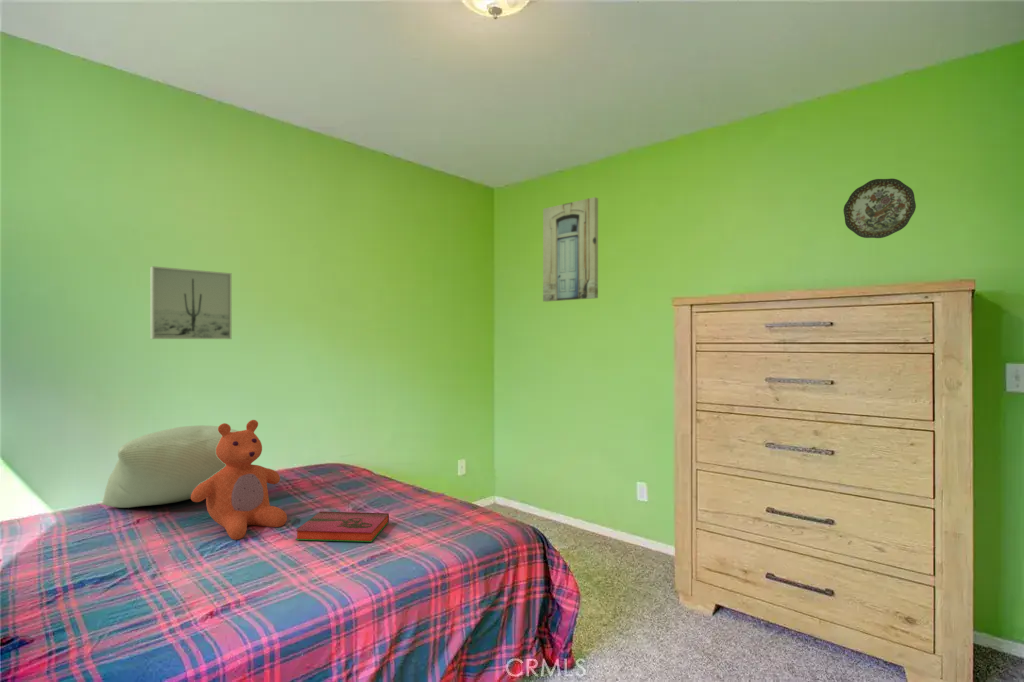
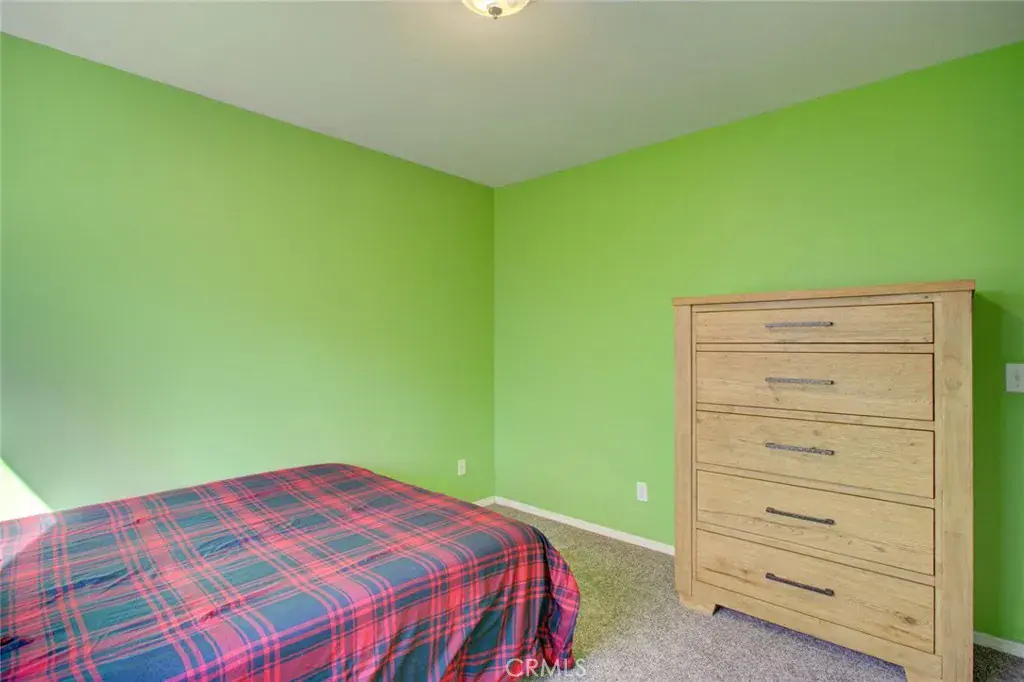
- pillow (180, 464)
- teddy bear (245, 475)
- wall art (192, 304)
- wall art (569, 251)
- hardback book (344, 525)
- decorative plate (878, 209)
